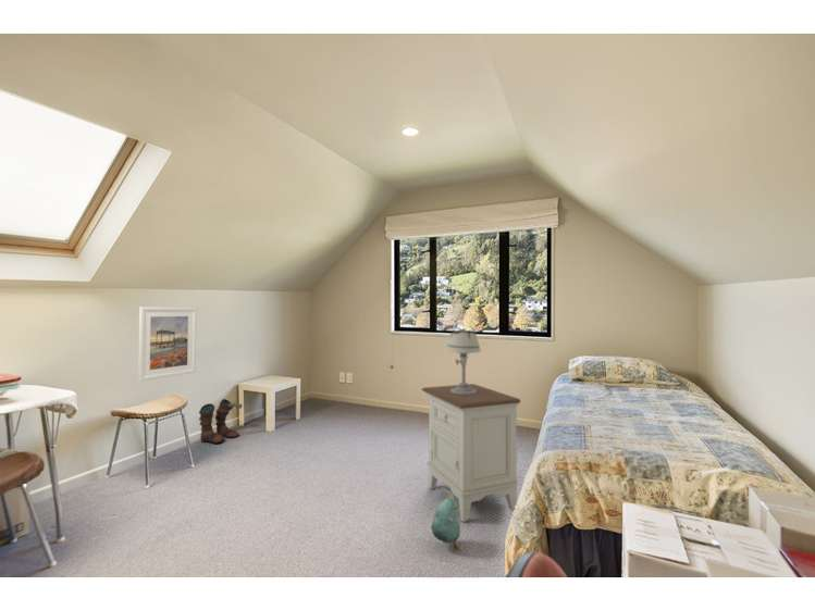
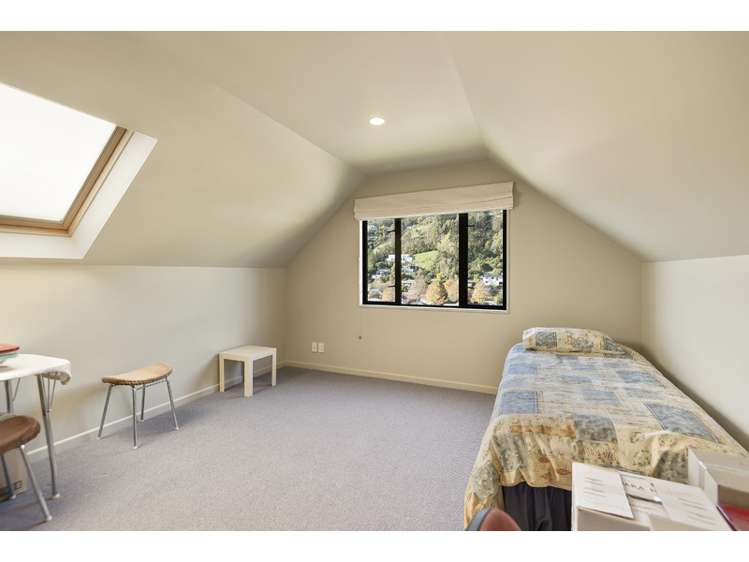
- nightstand (467, 445)
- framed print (169, 341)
- plush toy (447, 516)
- table lamp (462, 359)
- boots (222, 419)
